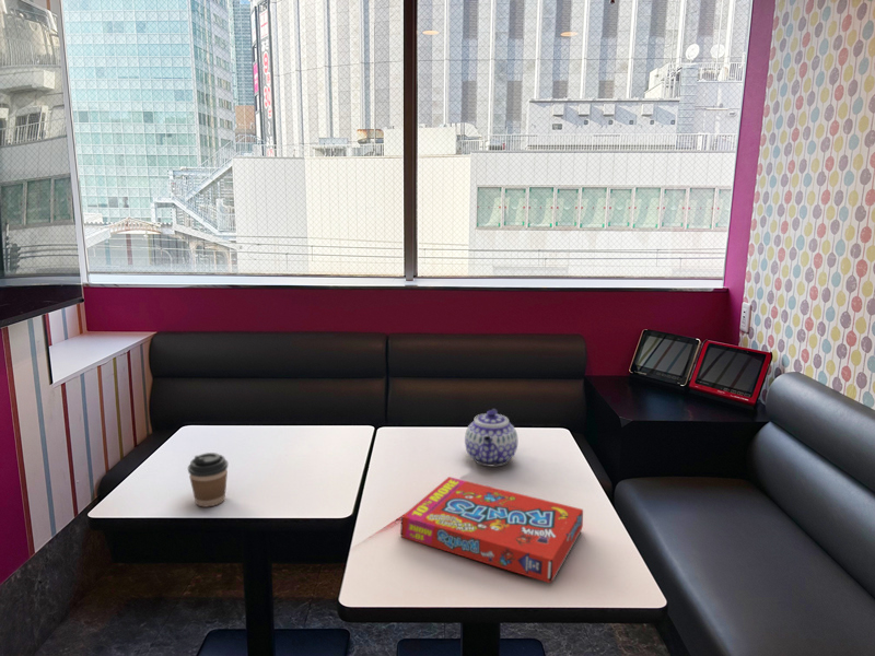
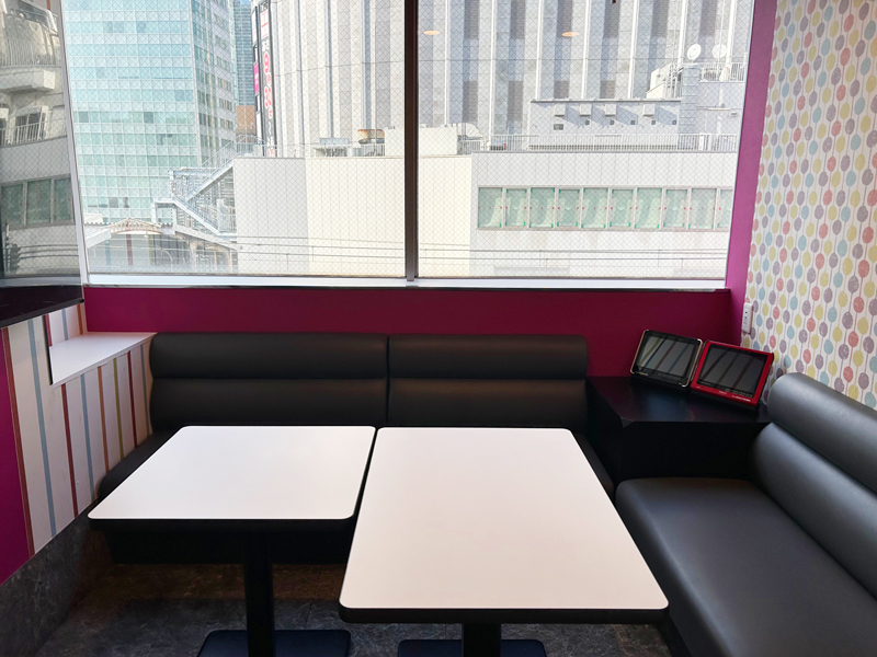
- snack box (492, 523)
- teapot (491, 435)
- coffee cup (209, 477)
